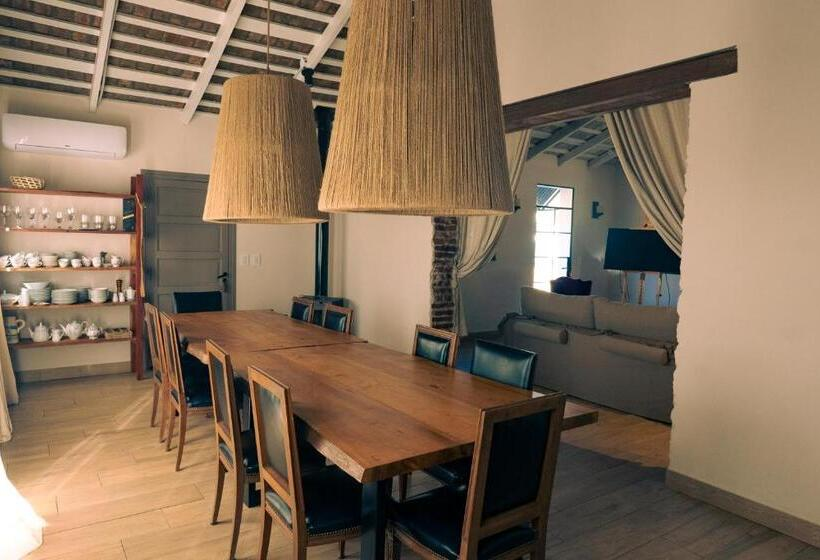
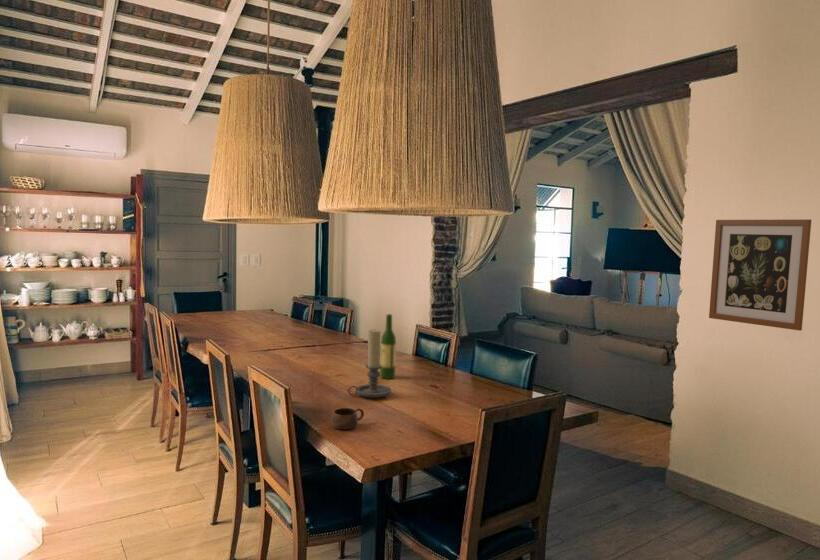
+ cup (348, 417)
+ wall art (756, 272)
+ wine bottle (388, 345)
+ candle holder (370, 362)
